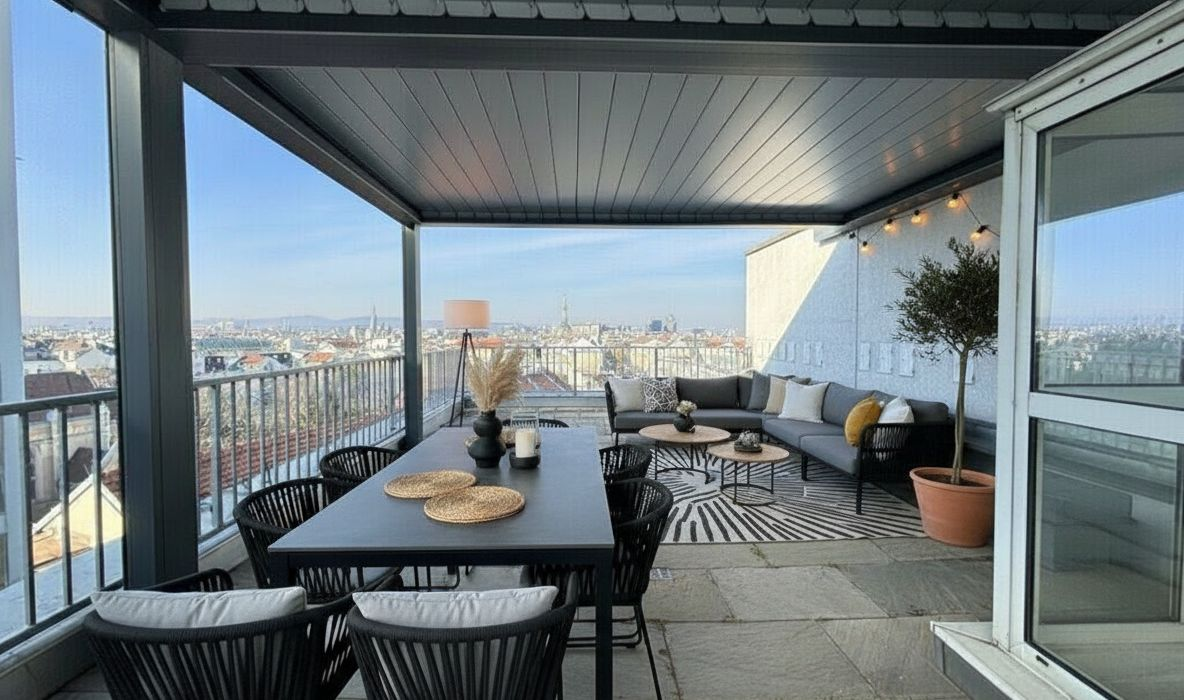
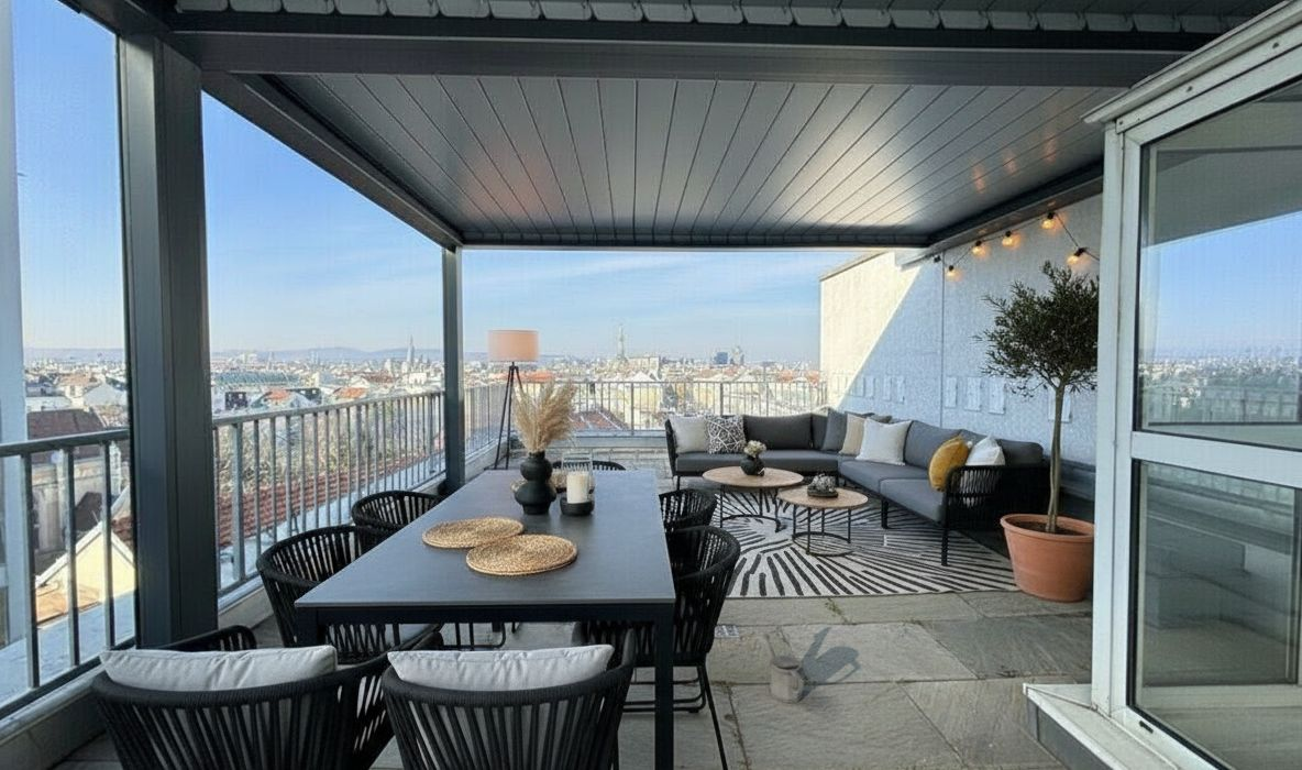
+ watering can (781, 670)
